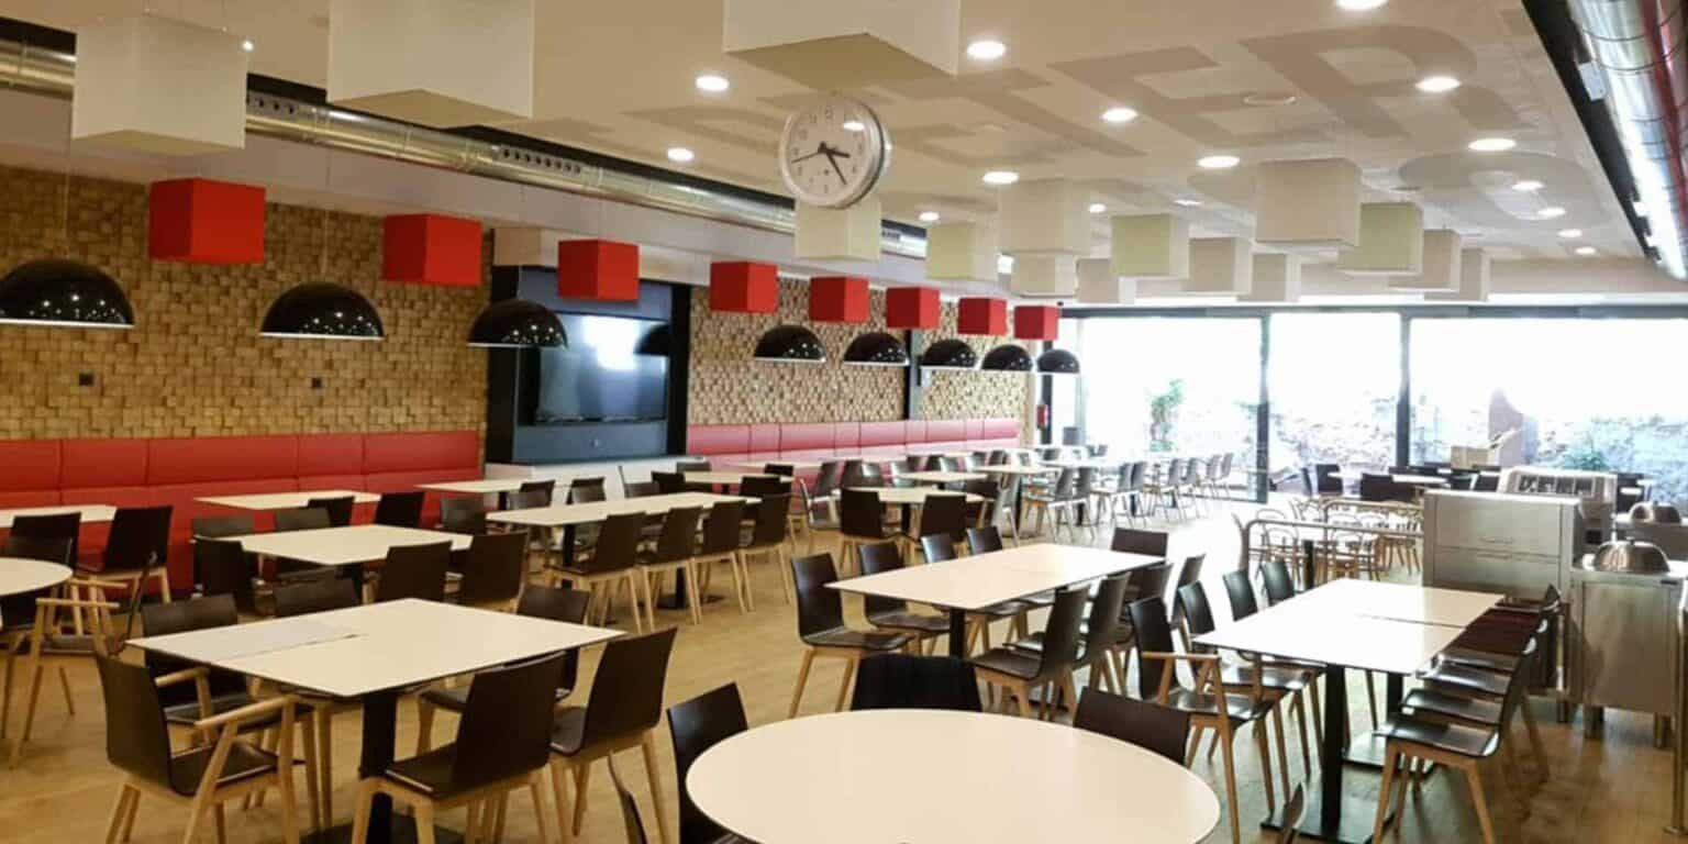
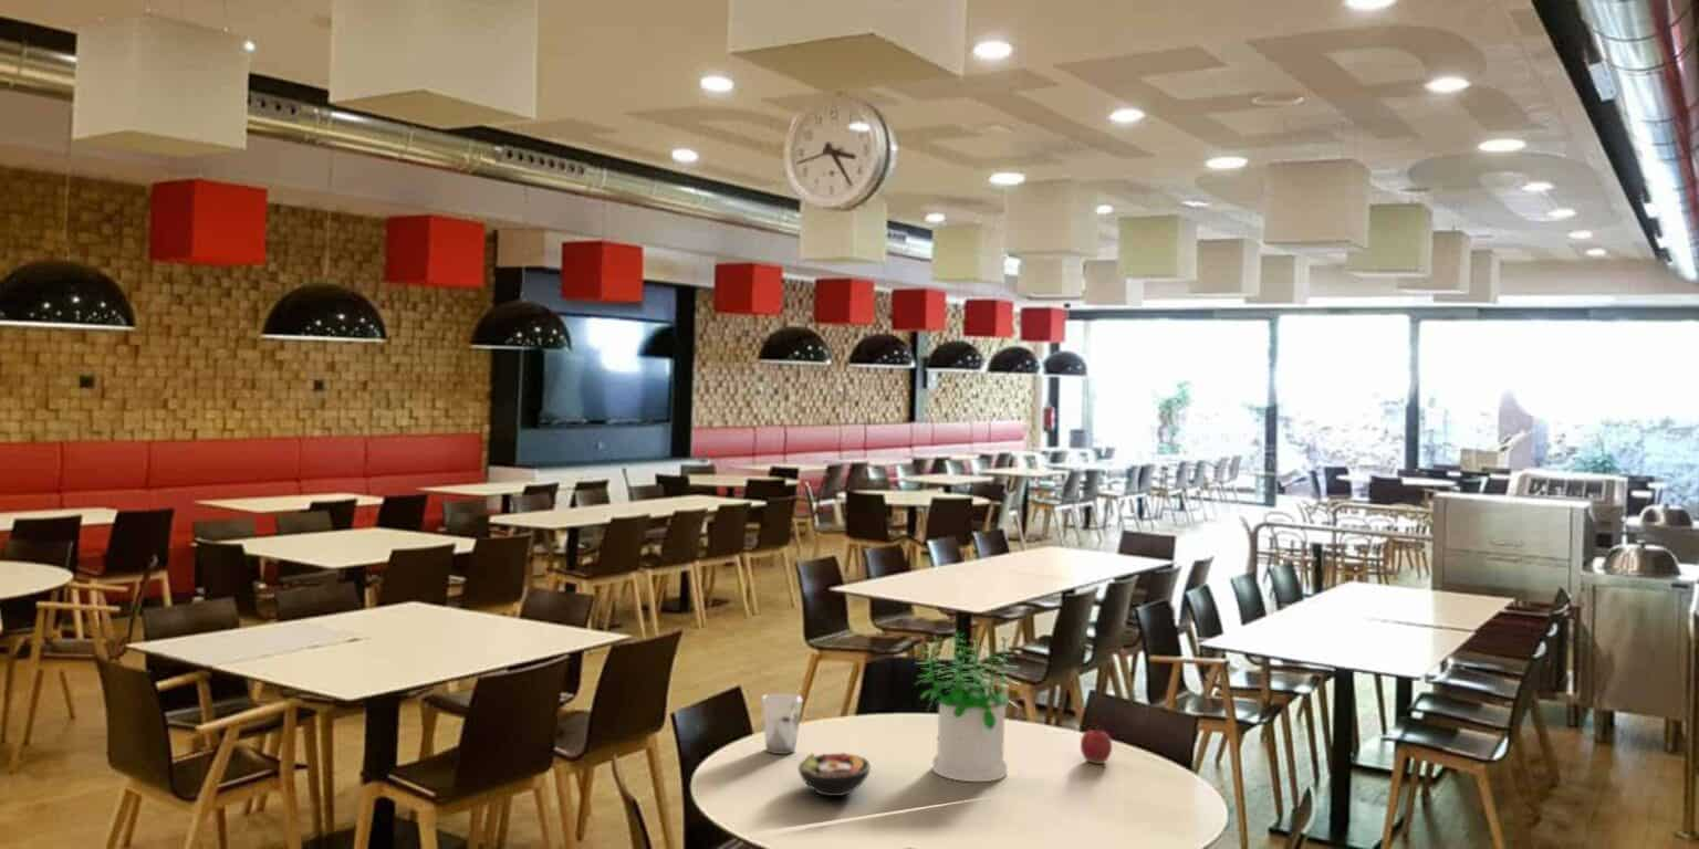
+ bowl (834, 775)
+ potted plant (965, 703)
+ drinking glass (781, 723)
+ apple (1096, 742)
